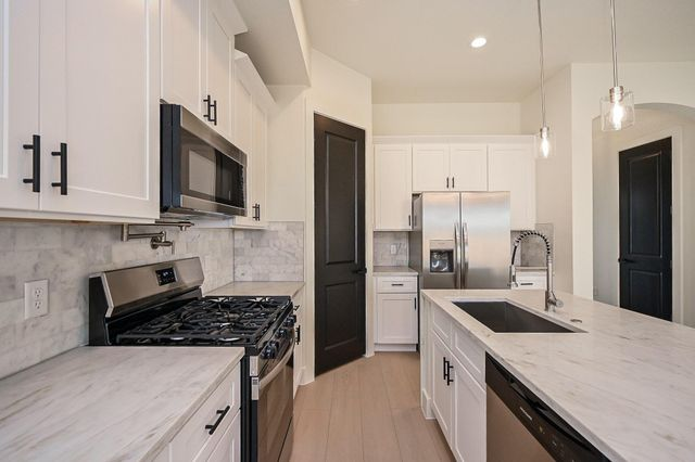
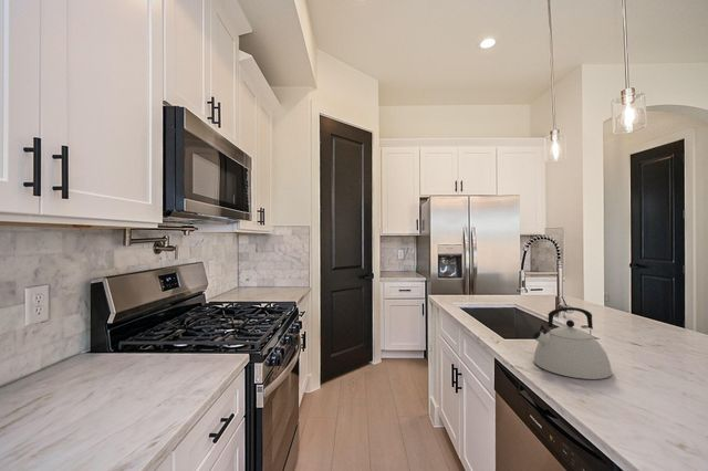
+ kettle (569, 336)
